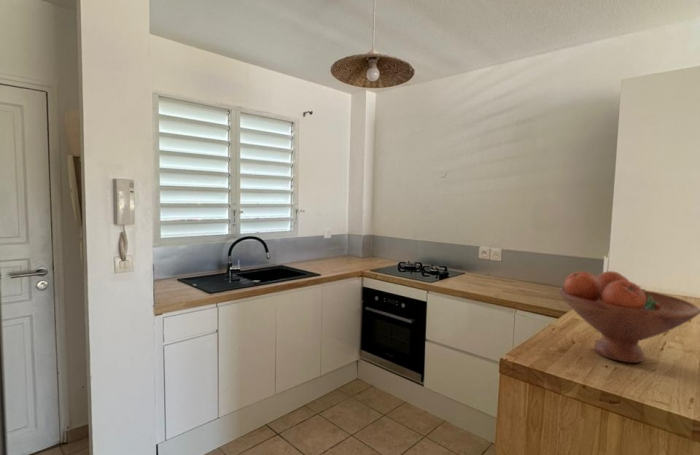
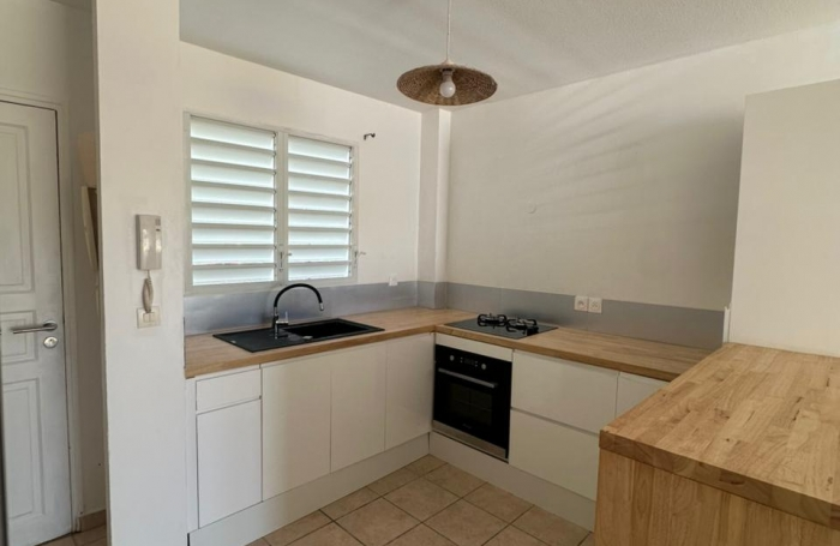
- fruit bowl (621, 314)
